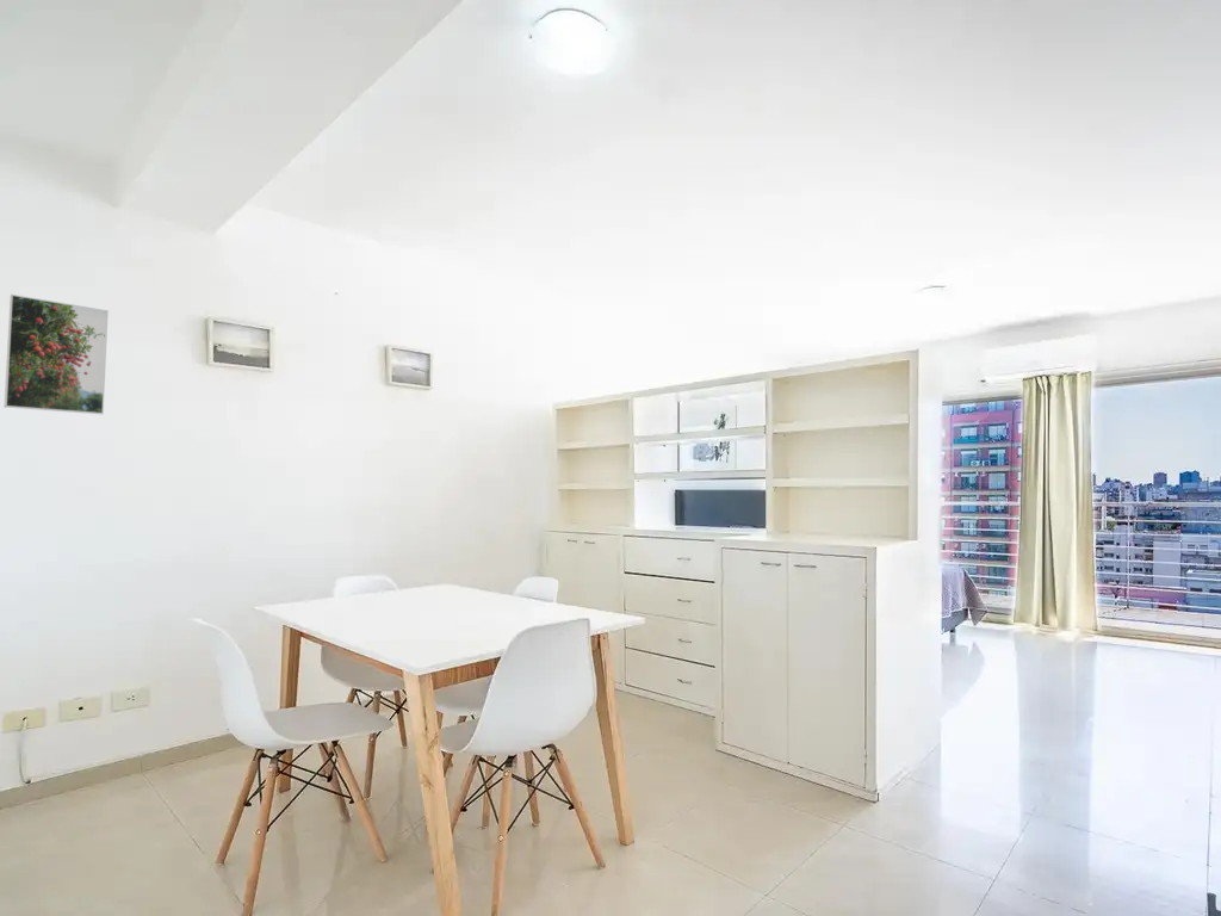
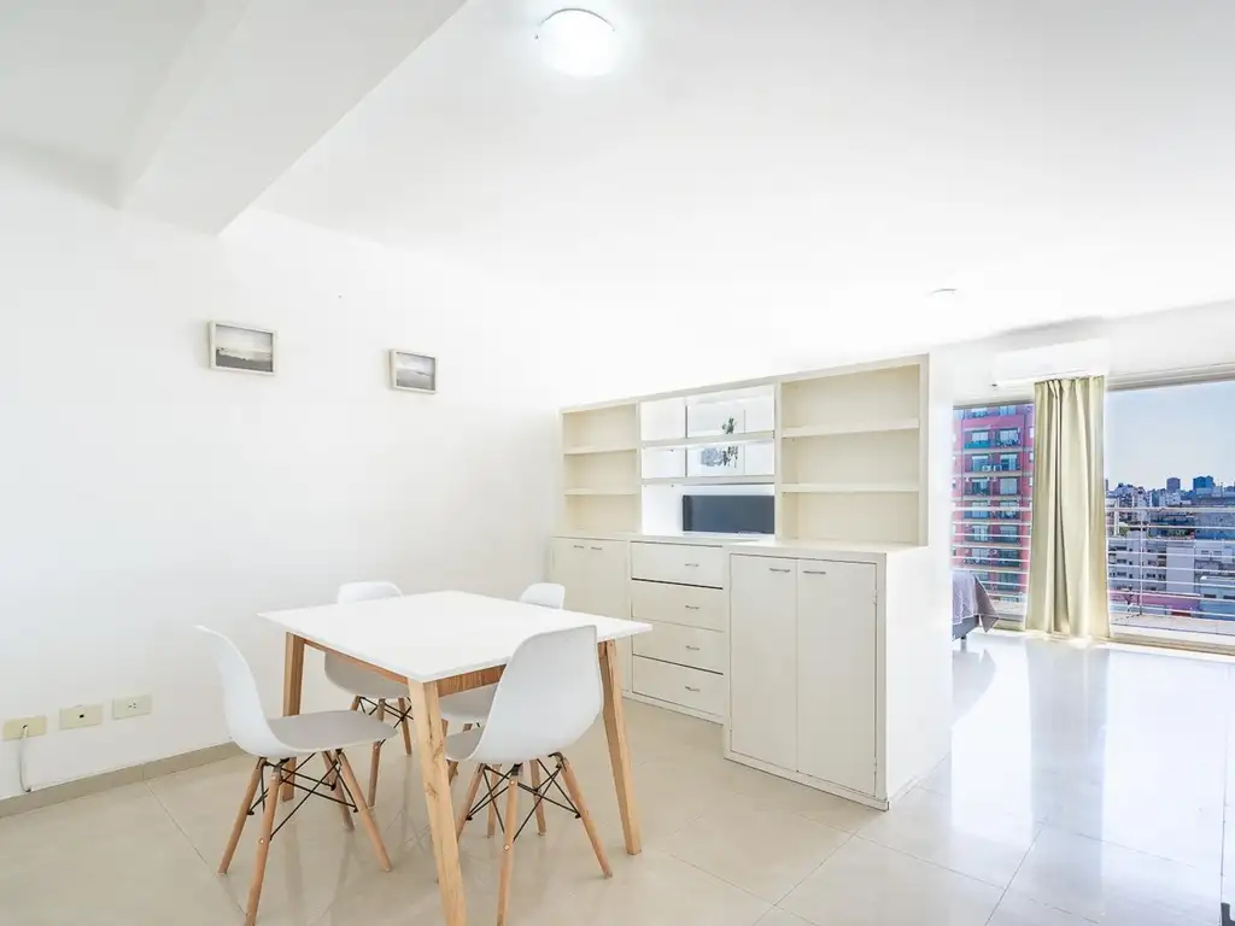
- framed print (57, 357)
